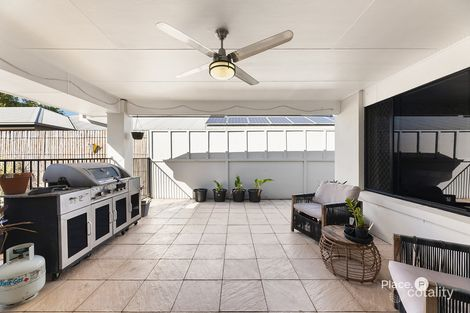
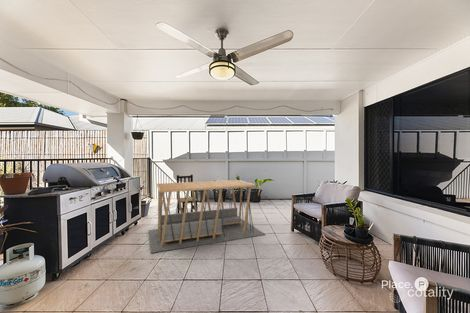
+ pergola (205, 208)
+ dining chair (188, 197)
